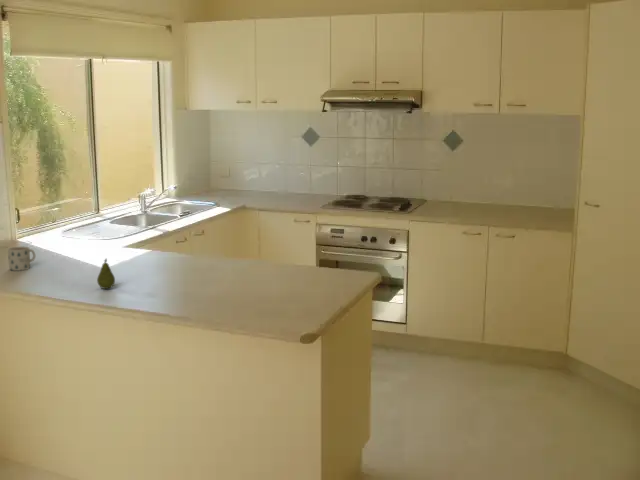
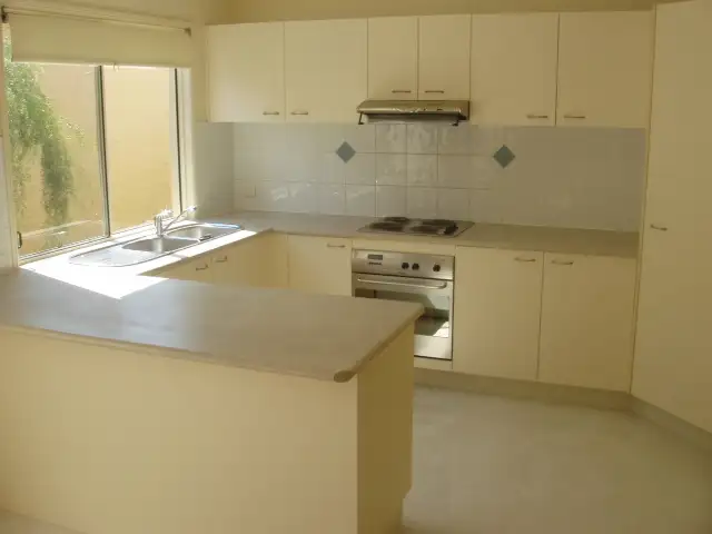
- mug (22, 258)
- fruit (105, 273)
